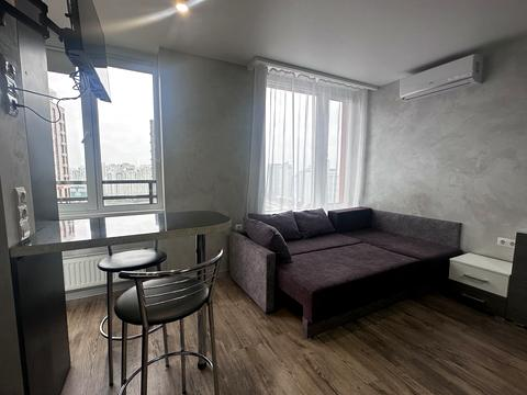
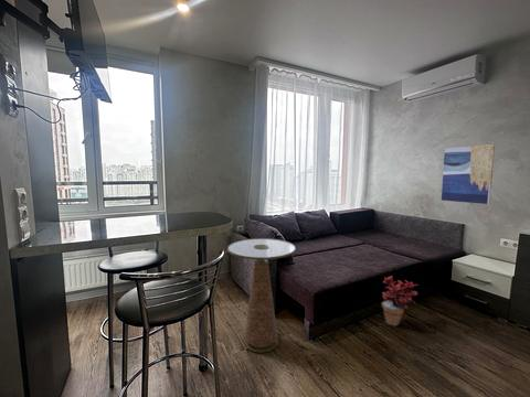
+ potted plant (396, 301)
+ wall art (466, 174)
+ side table (261, 294)
